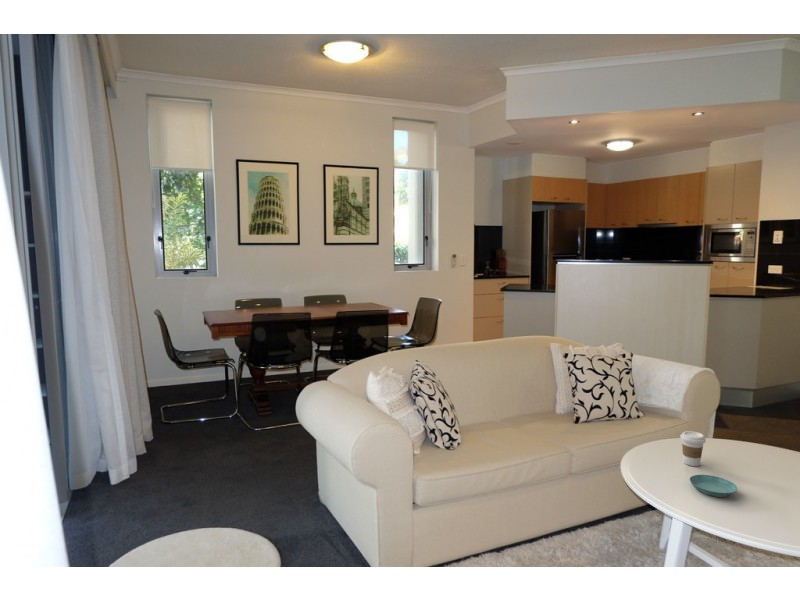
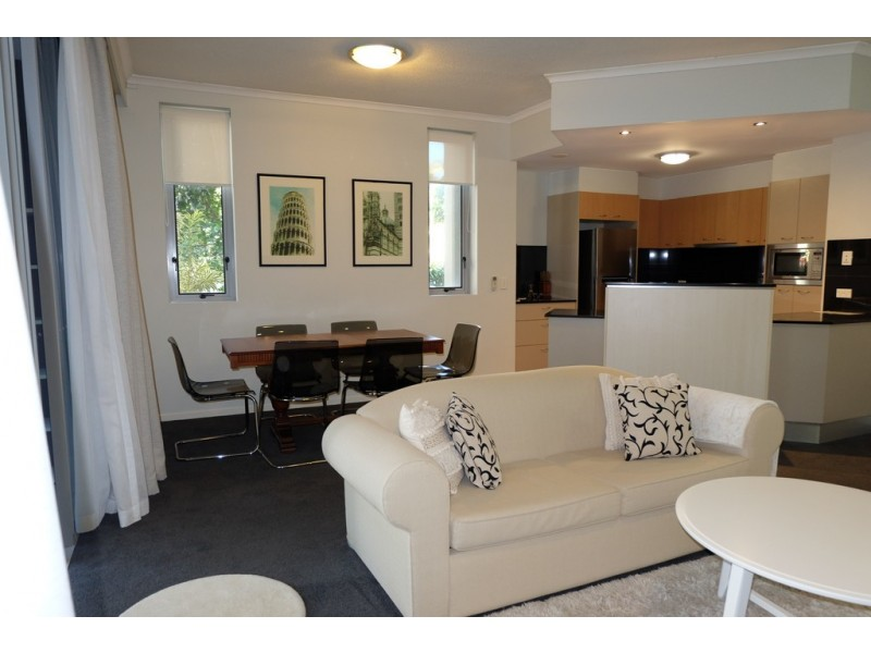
- coffee cup (692, 448)
- saucer (712, 486)
